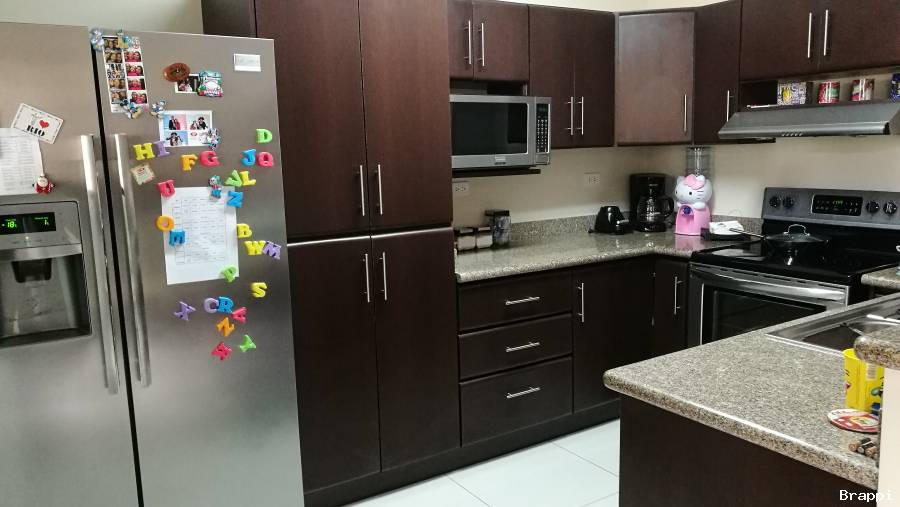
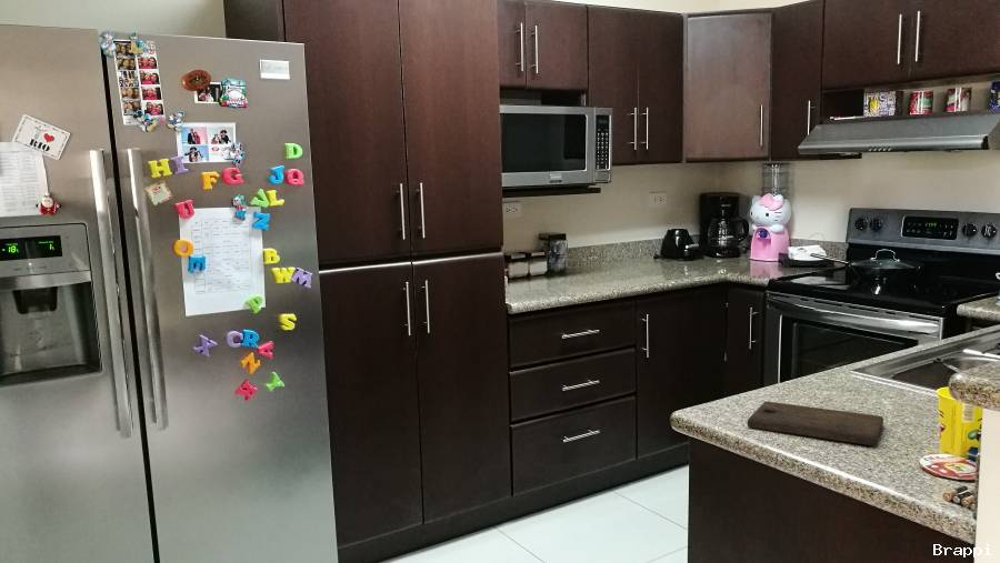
+ cutting board (814, 421)
